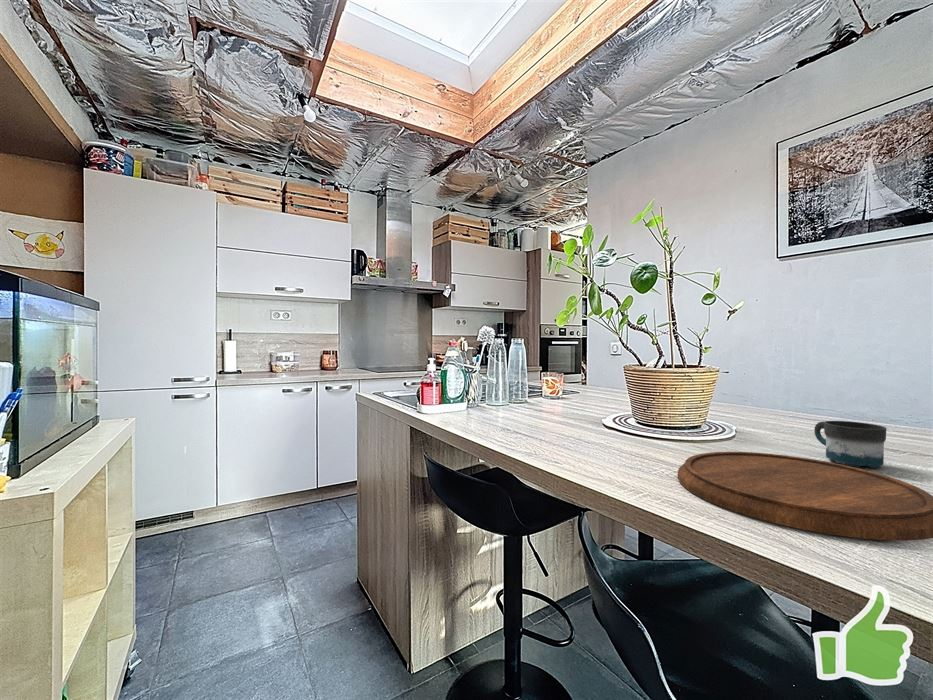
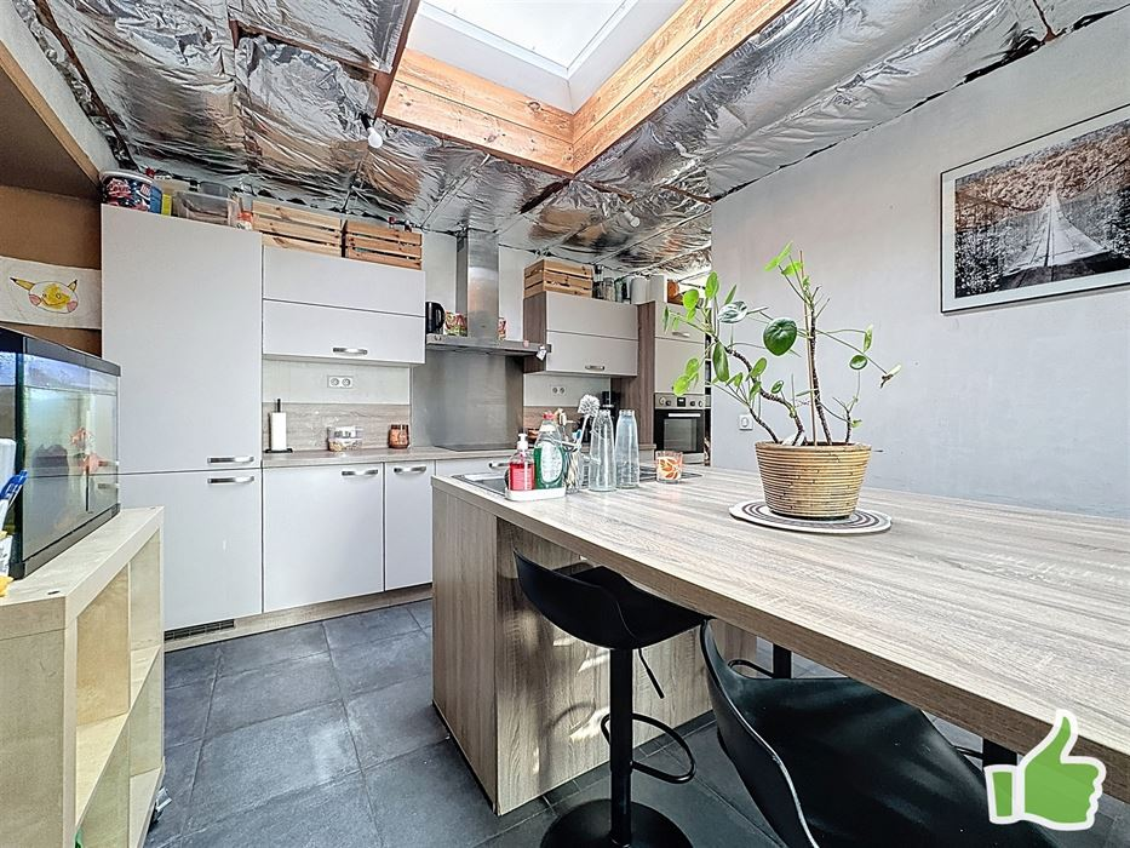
- cutting board (792, 484)
- mug (846, 442)
